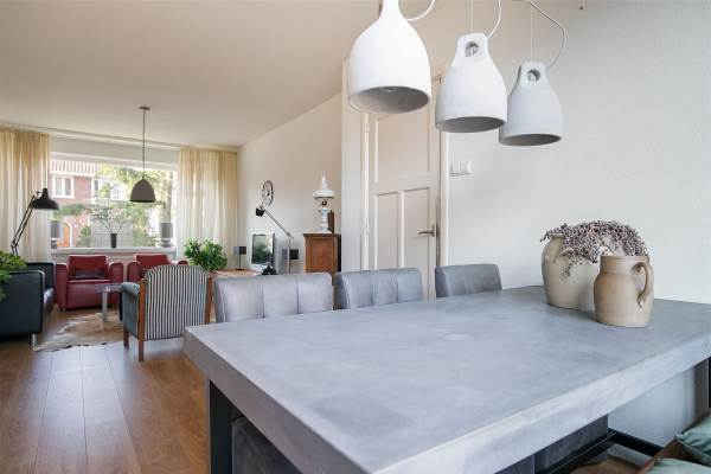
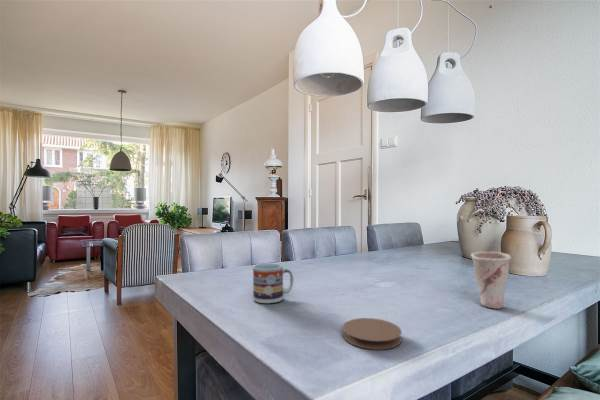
+ cup (490, 279)
+ coaster (371, 332)
+ cup (273, 281)
